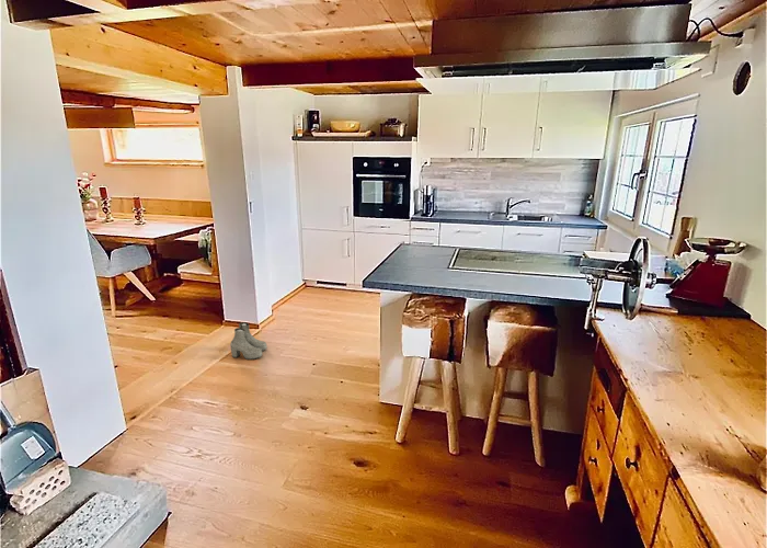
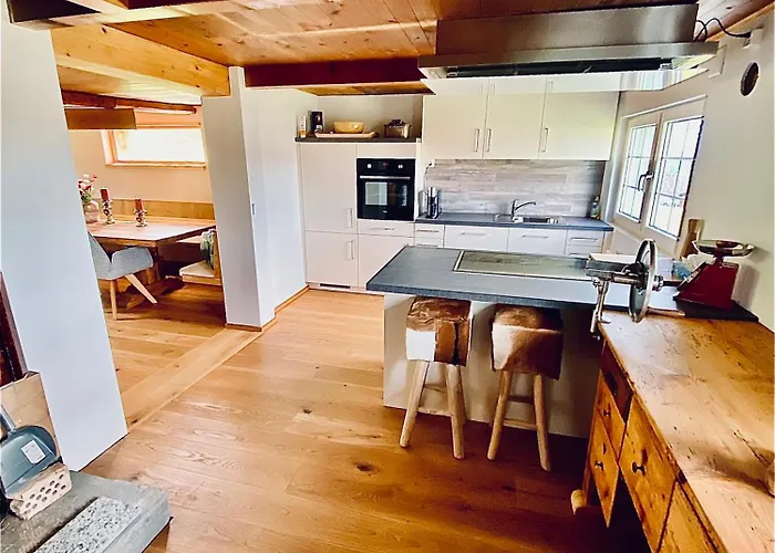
- boots (248, 339)
